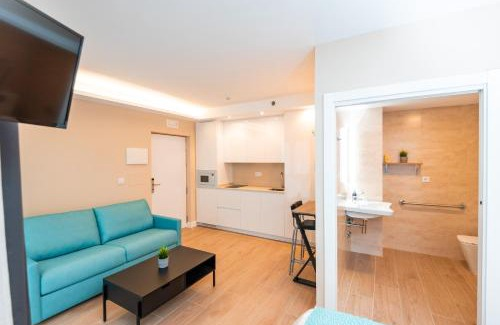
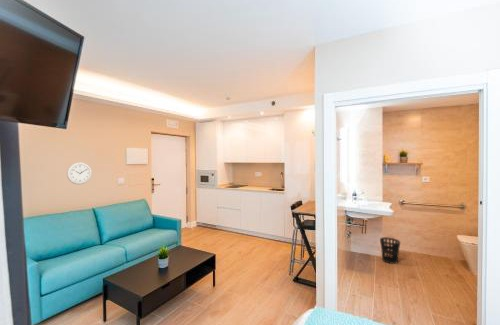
+ wall clock (80, 173)
+ wastebasket (389, 250)
